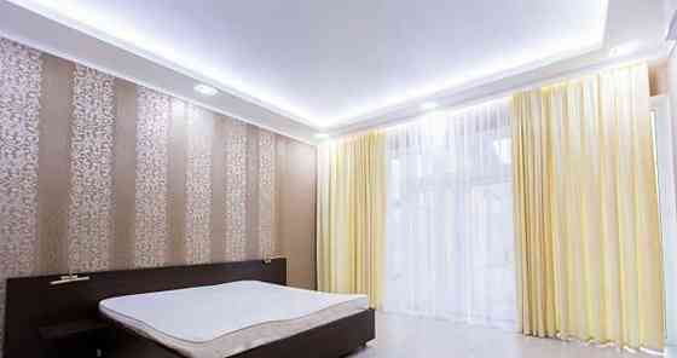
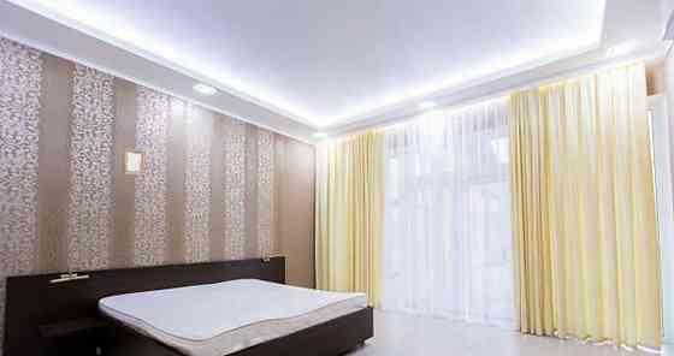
+ picture frame (134, 162)
